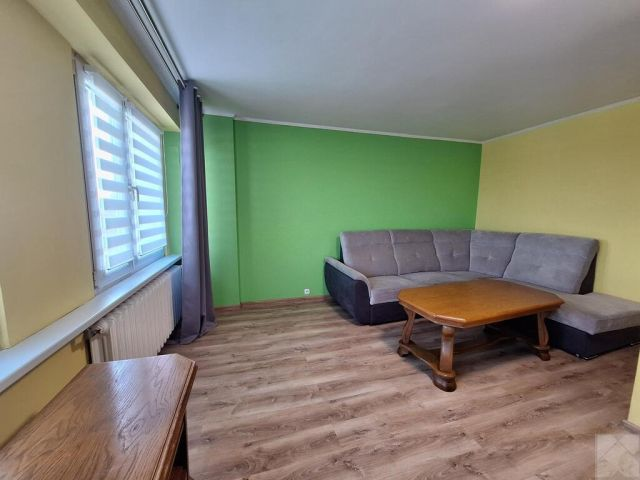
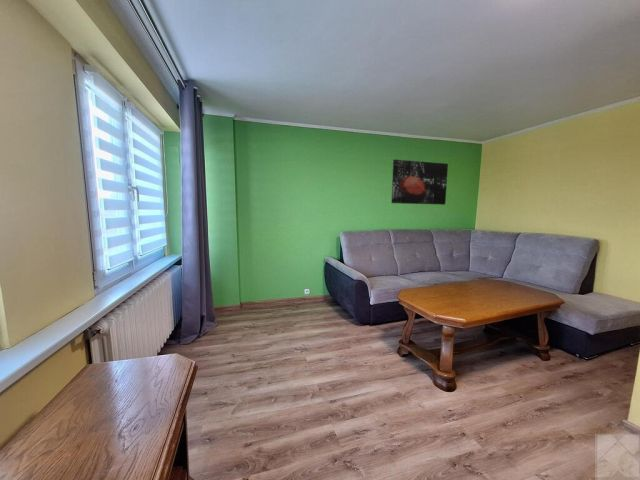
+ wall art (420, 183)
